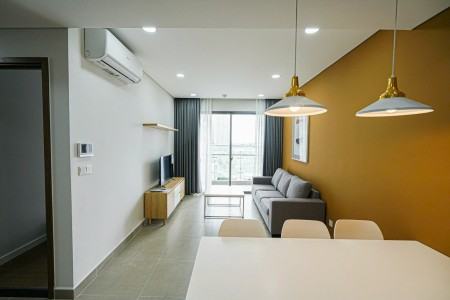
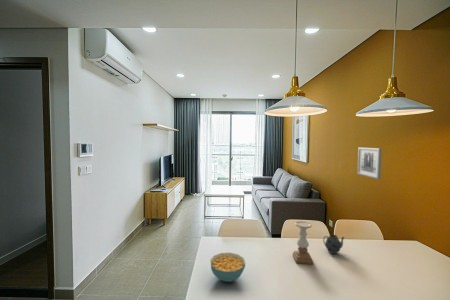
+ wall art (368, 162)
+ cereal bowl (227, 269)
+ candle holder (302, 241)
+ teapot (333, 243)
